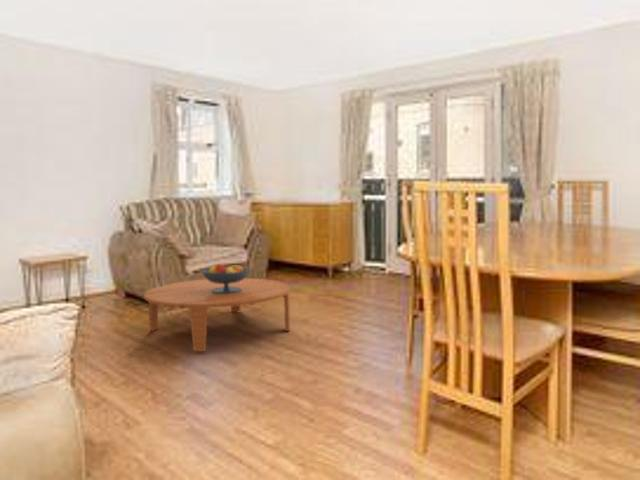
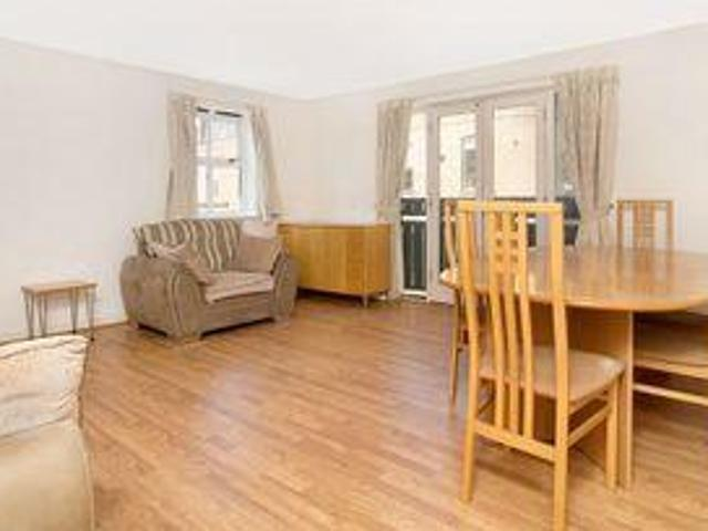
- coffee table (219, 306)
- fruit bowl (226, 276)
